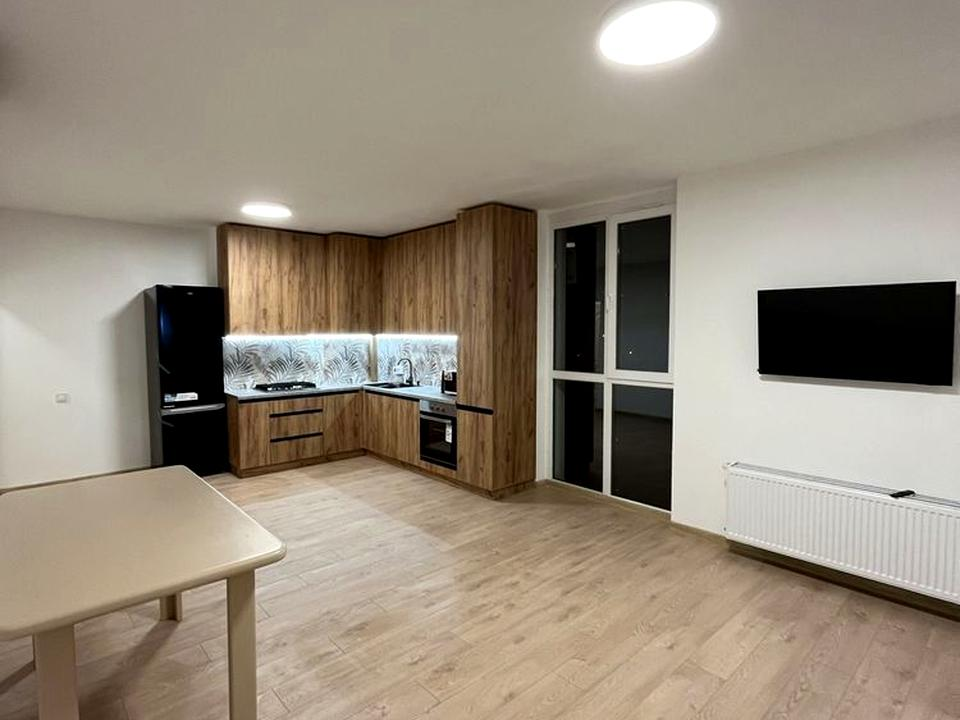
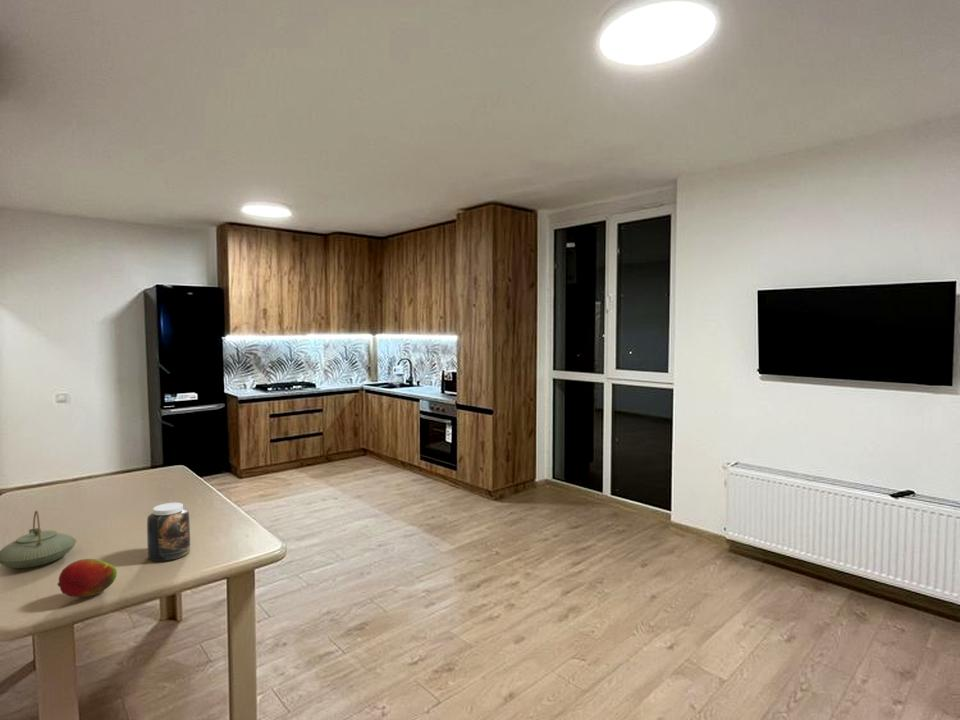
+ fruit (87, 577)
+ teapot (36, 534)
+ jar (168, 530)
